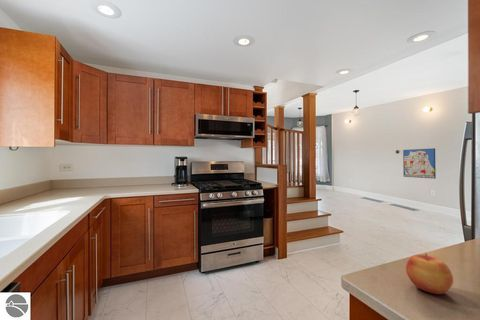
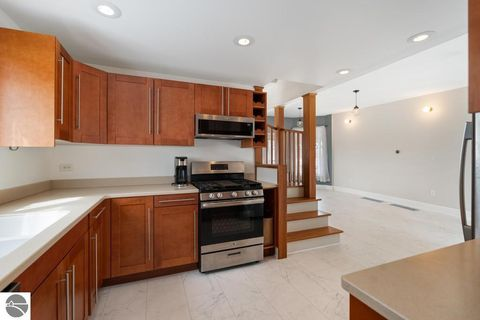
- apple (428, 271)
- wall art (418, 163)
